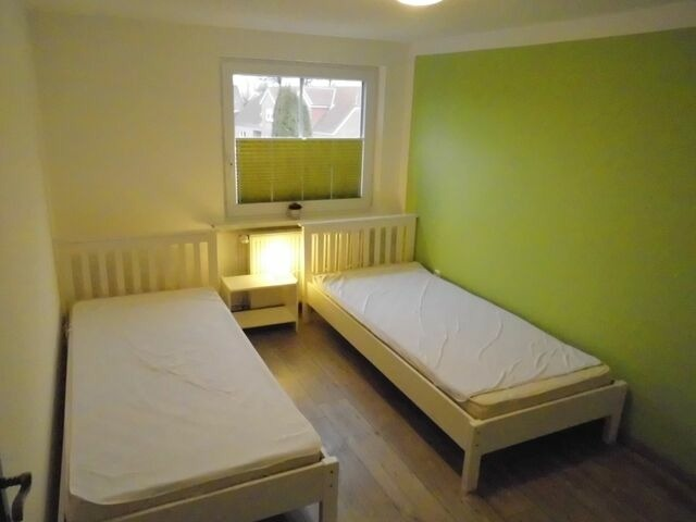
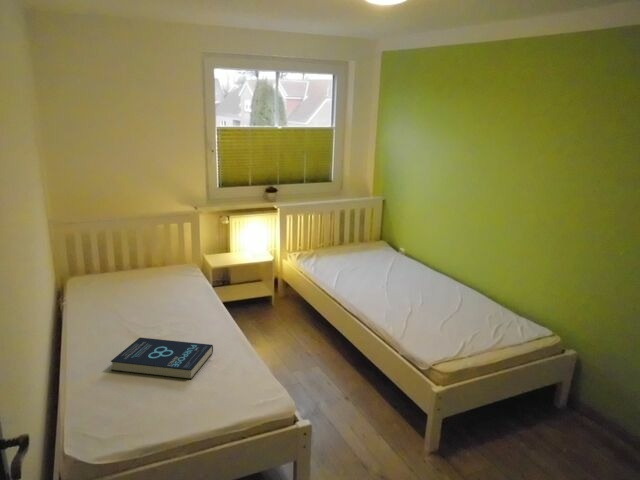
+ book (164, 356)
